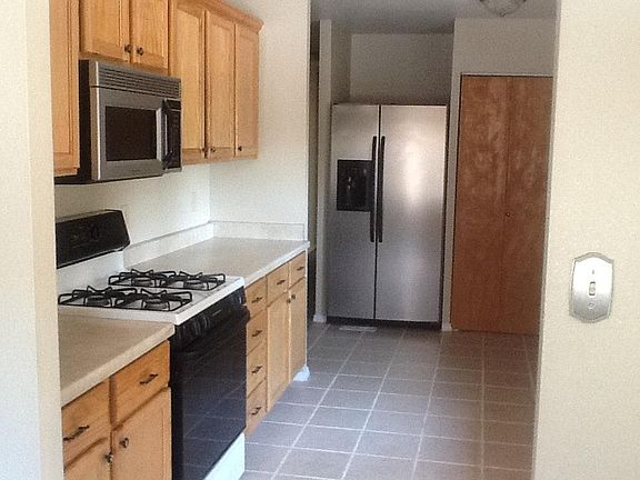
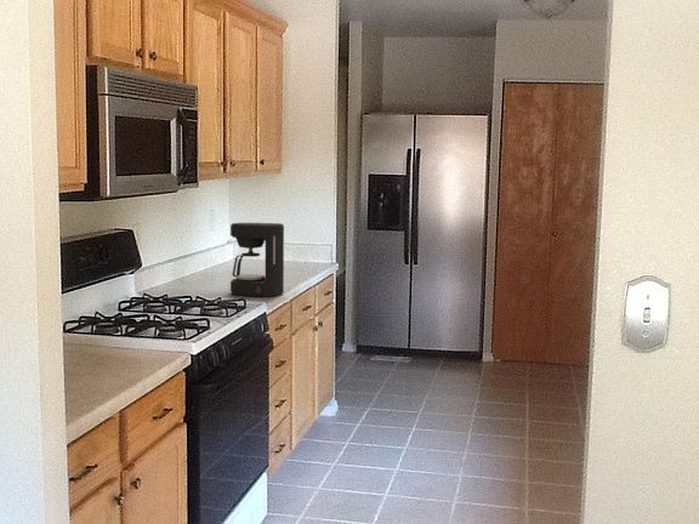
+ coffee maker (256, 255)
